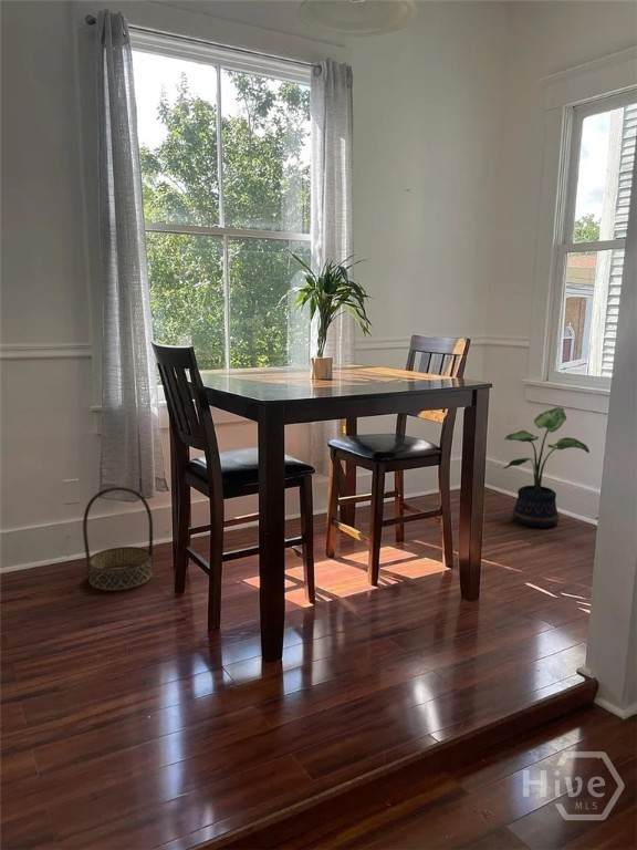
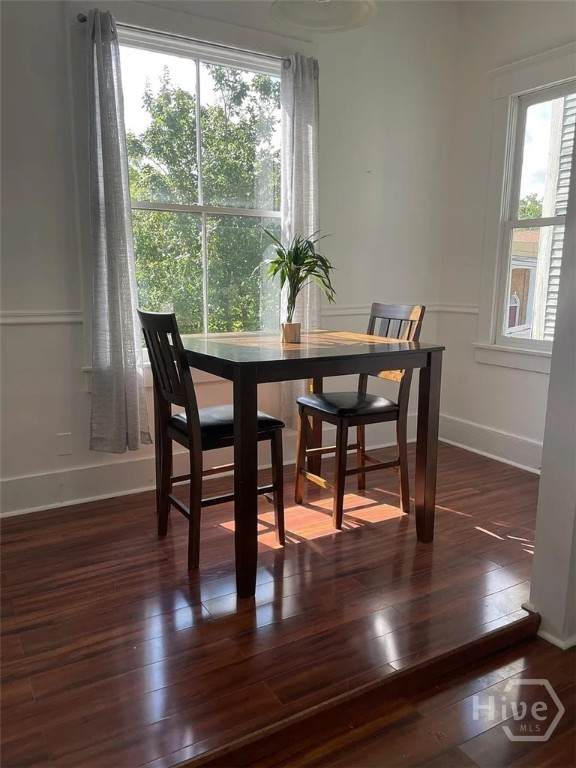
- potted plant (543, 466)
- basket (118, 547)
